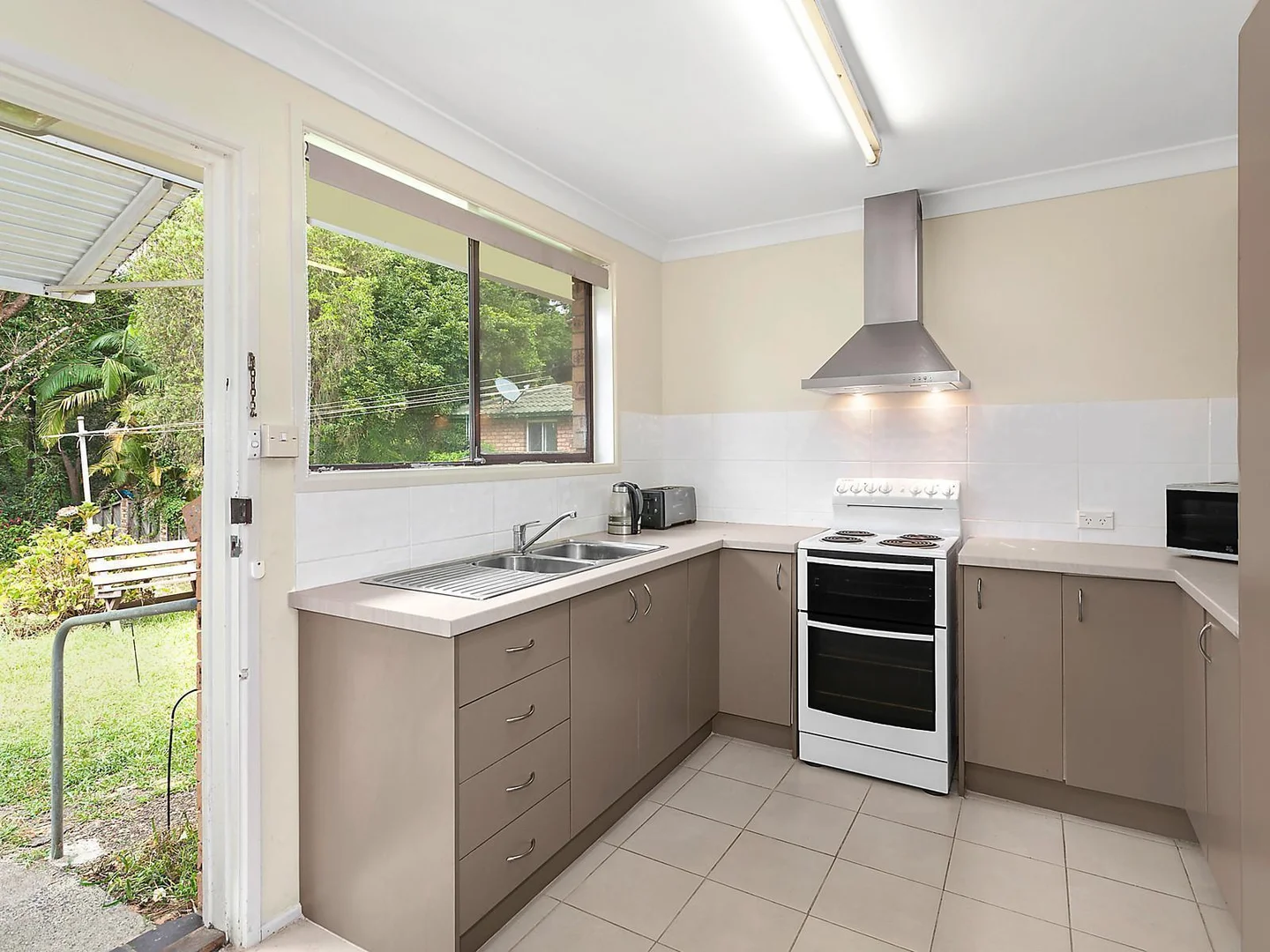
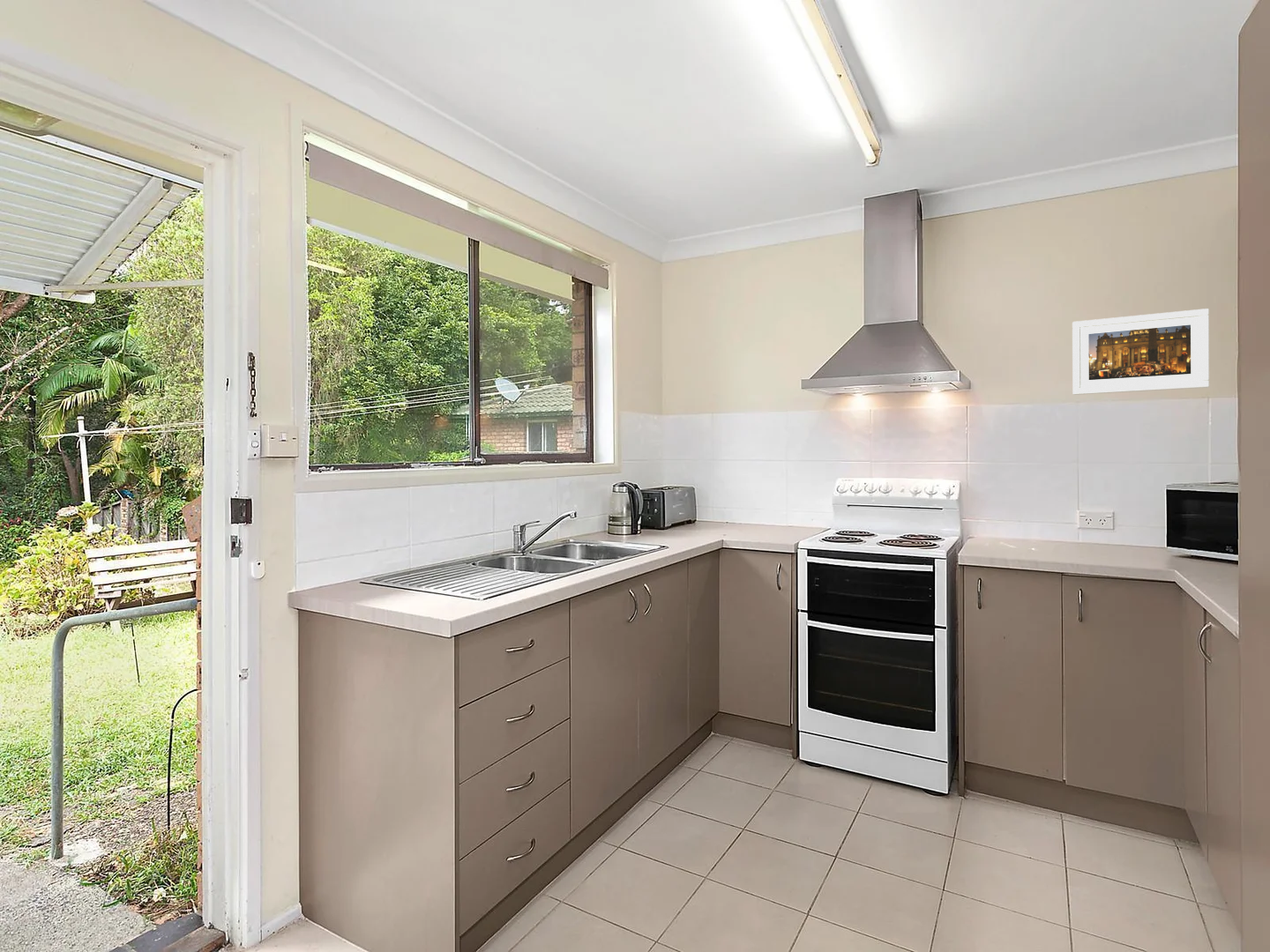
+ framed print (1138, 353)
